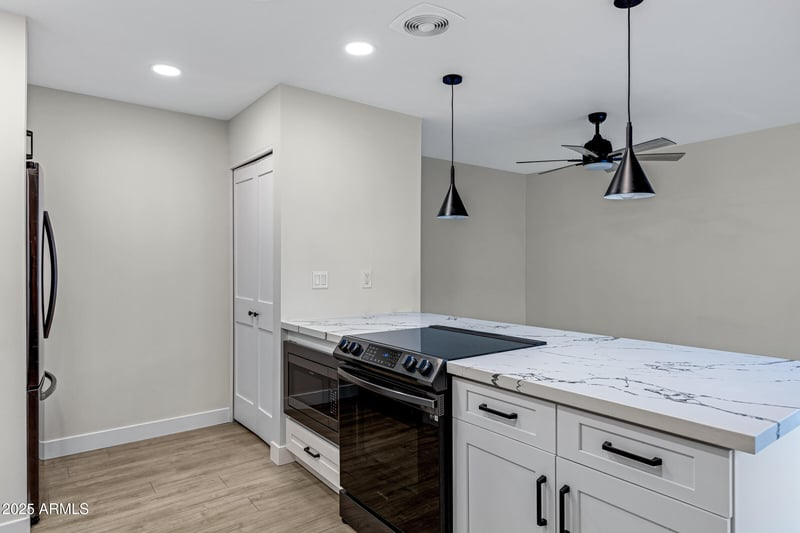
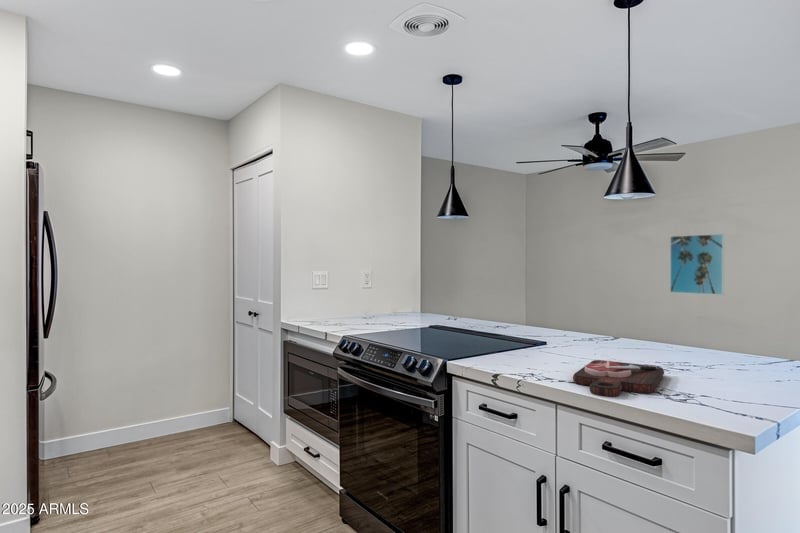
+ cutting board (616, 373)
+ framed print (696, 264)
